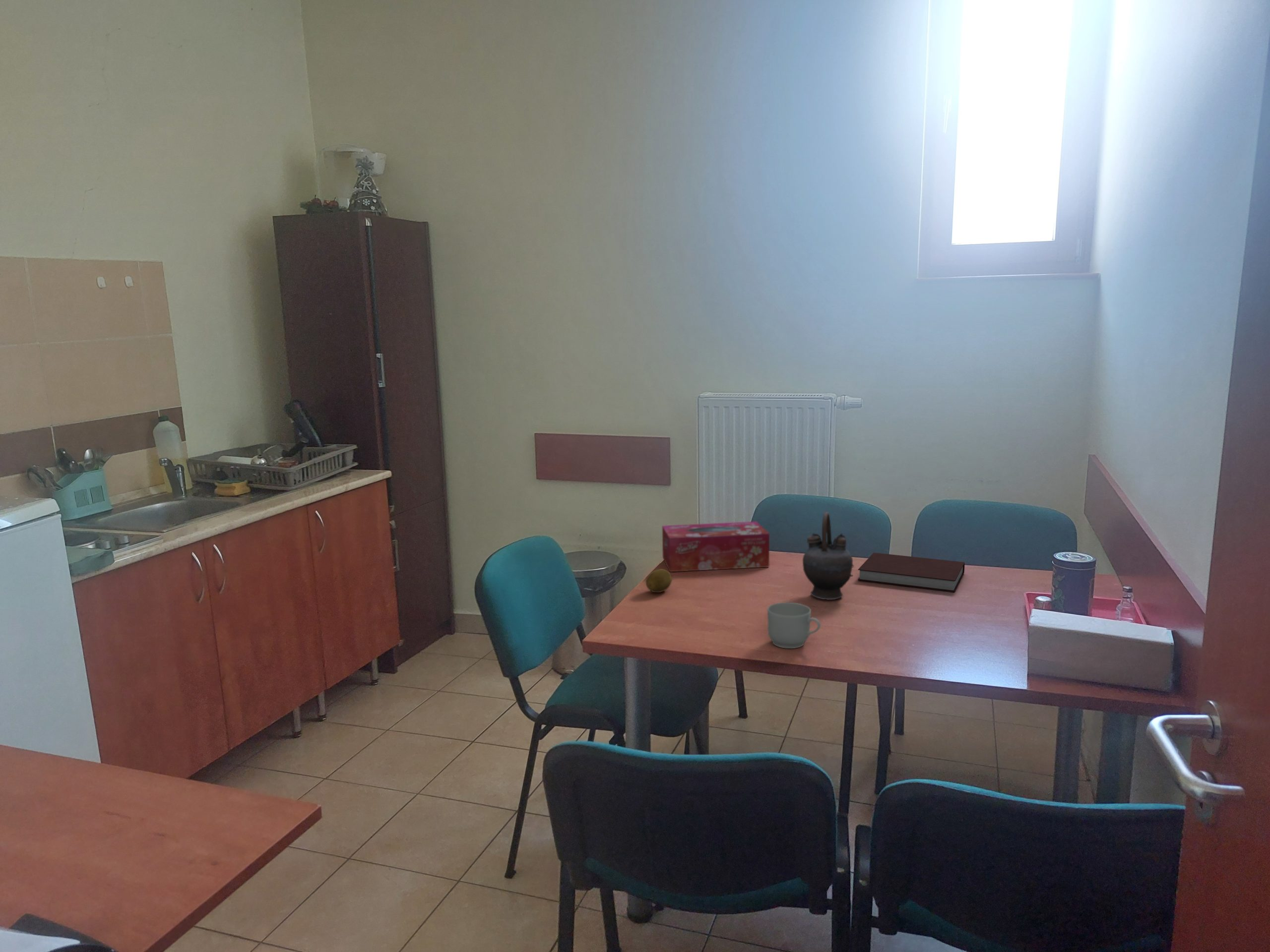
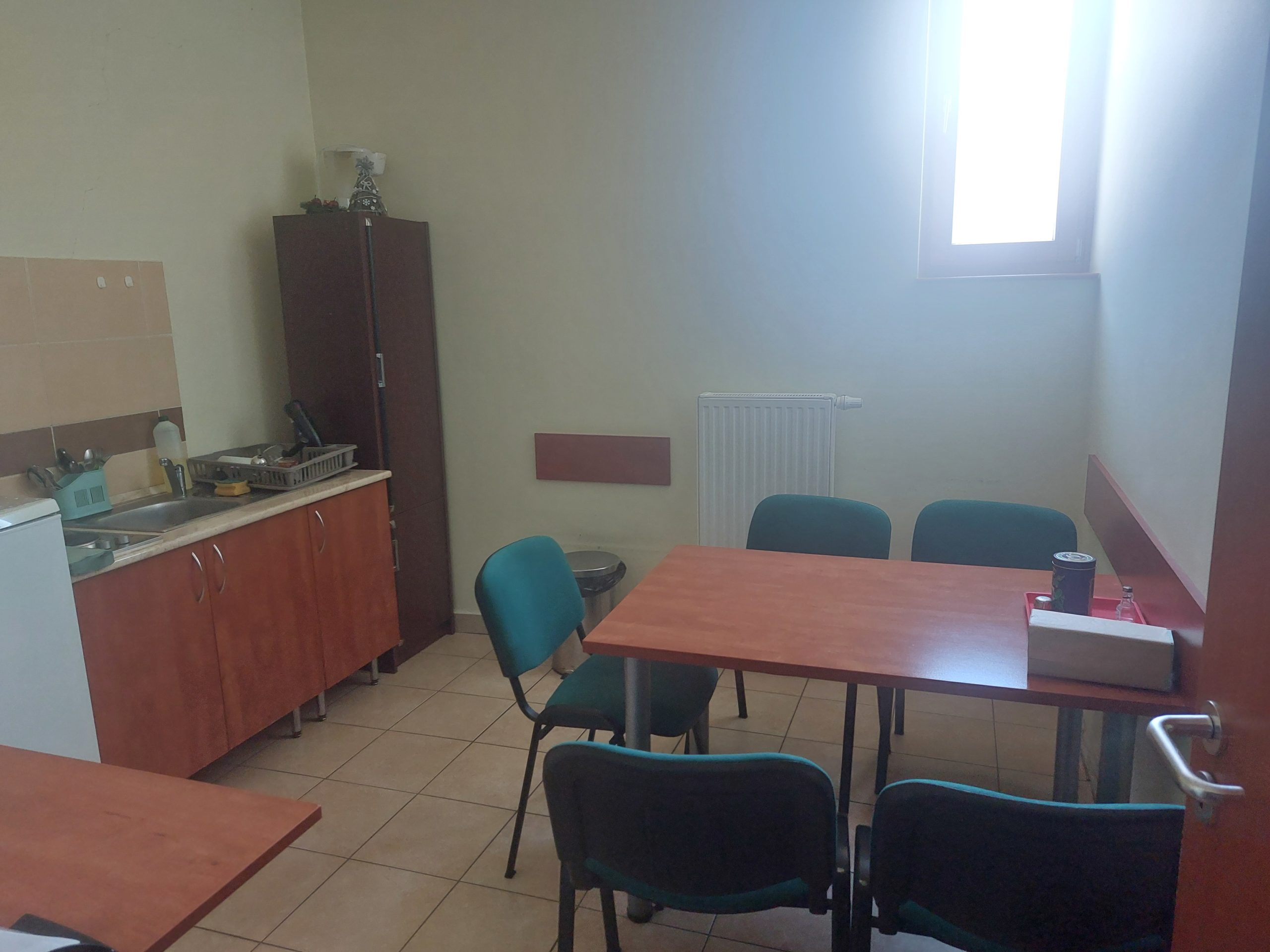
- mug (794, 627)
- tissue box (714, 545)
- fruit (659, 581)
- notebook (911, 571)
- teapot (829, 553)
